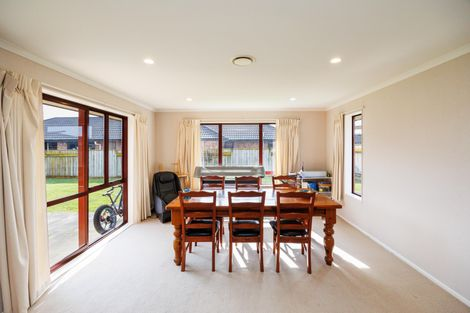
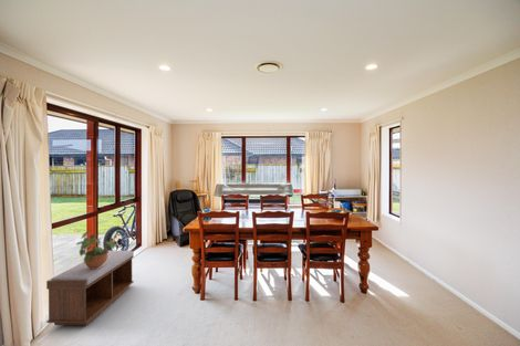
+ potted plant (90, 249)
+ bench (96, 282)
